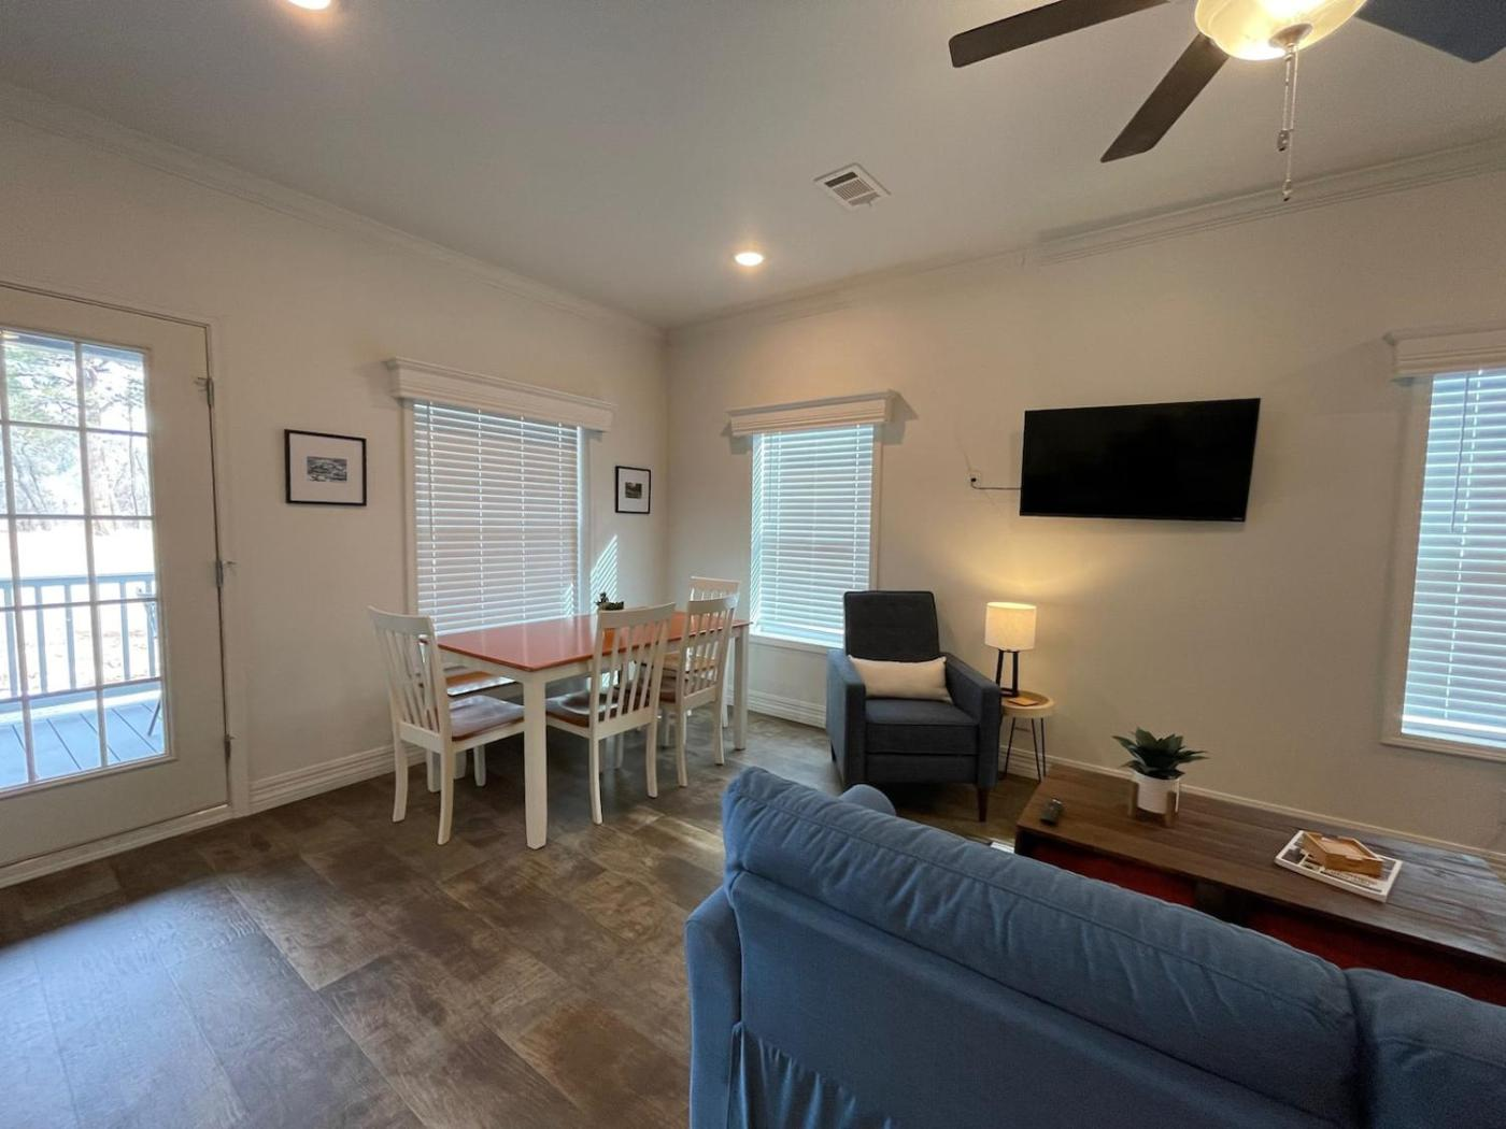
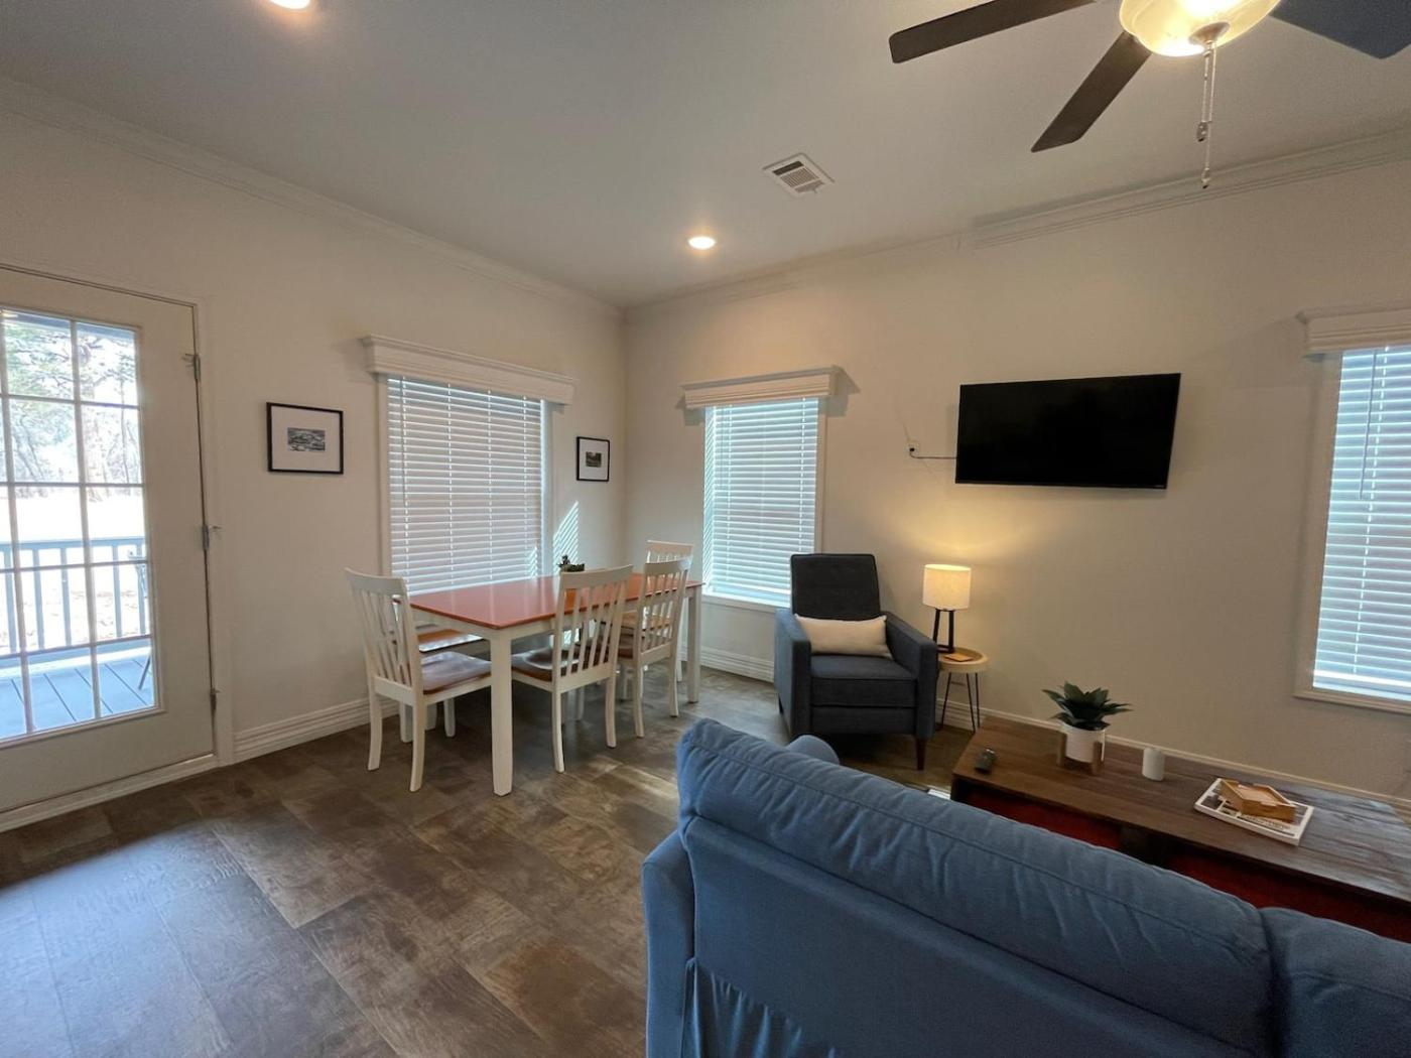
+ candle (1153, 761)
